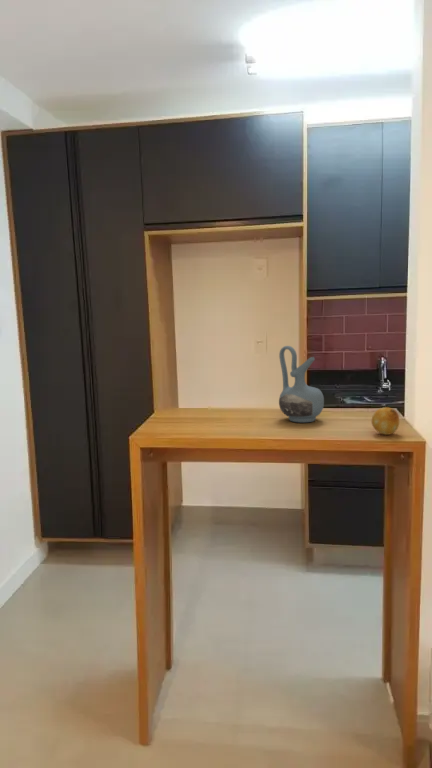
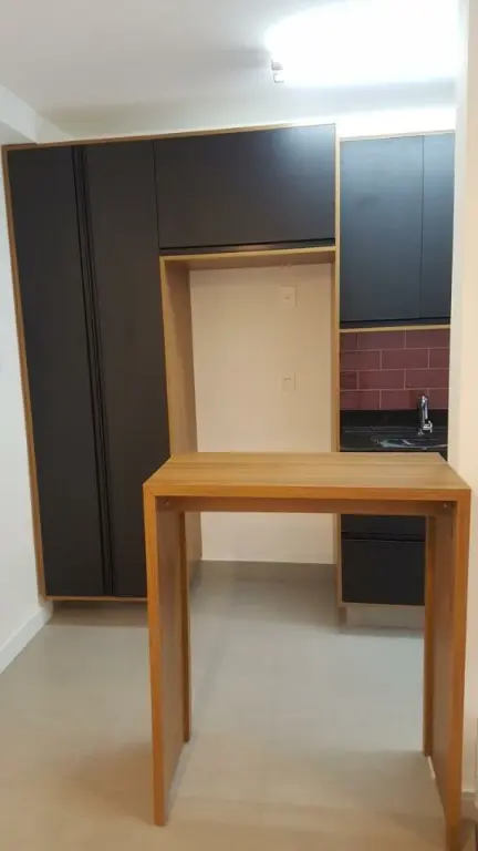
- fruit (385, 420)
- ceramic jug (301, 383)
